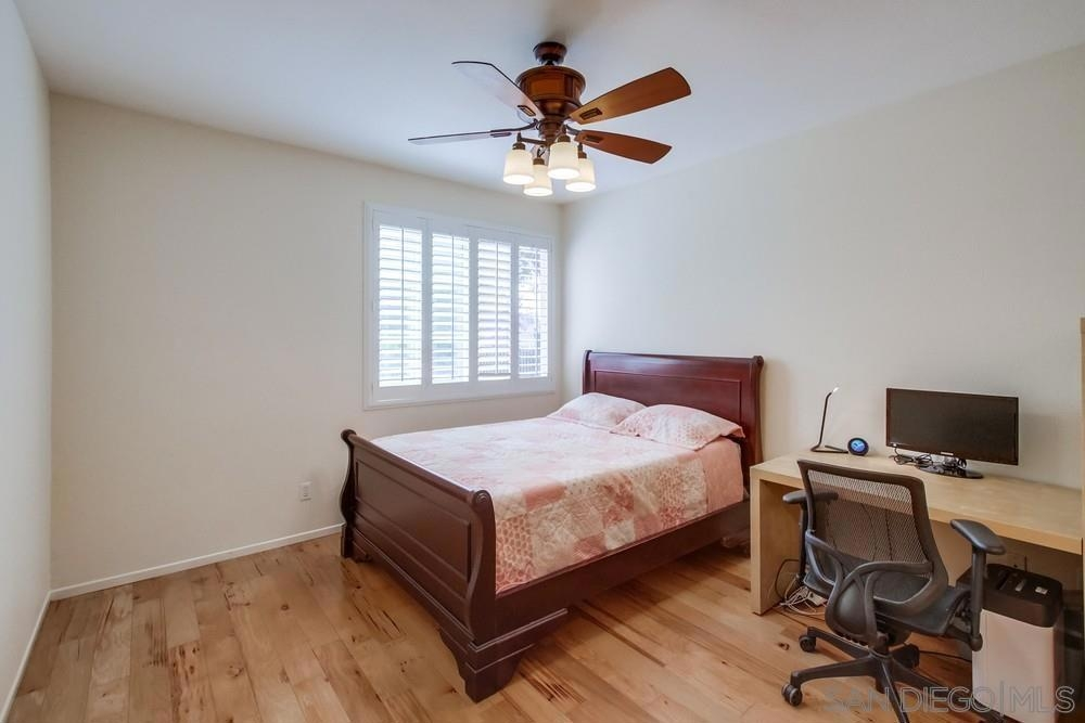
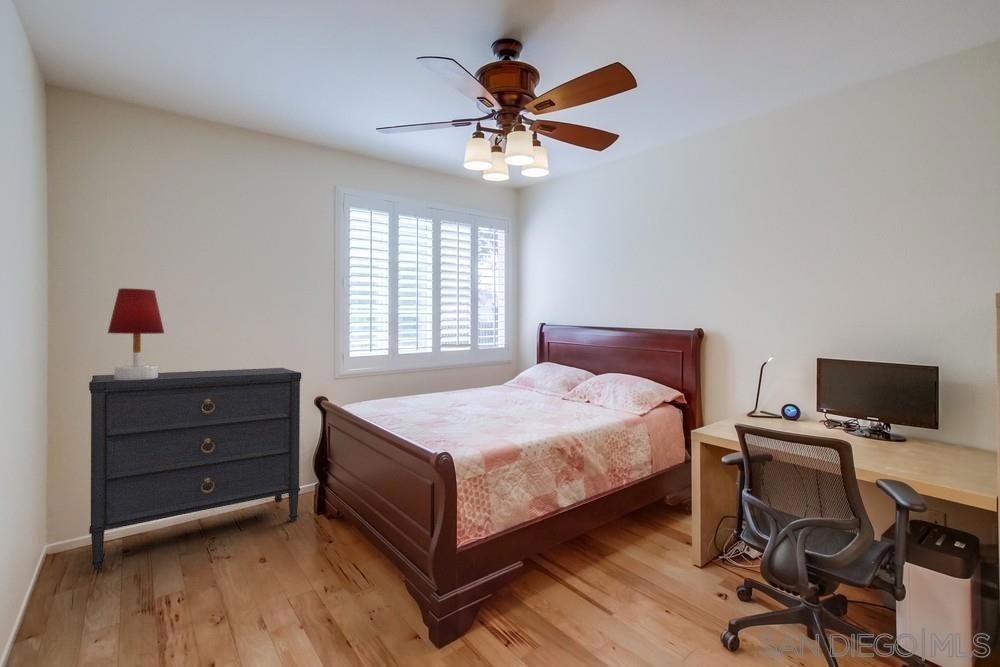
+ table lamp (136, 333)
+ dresser (202, 452)
